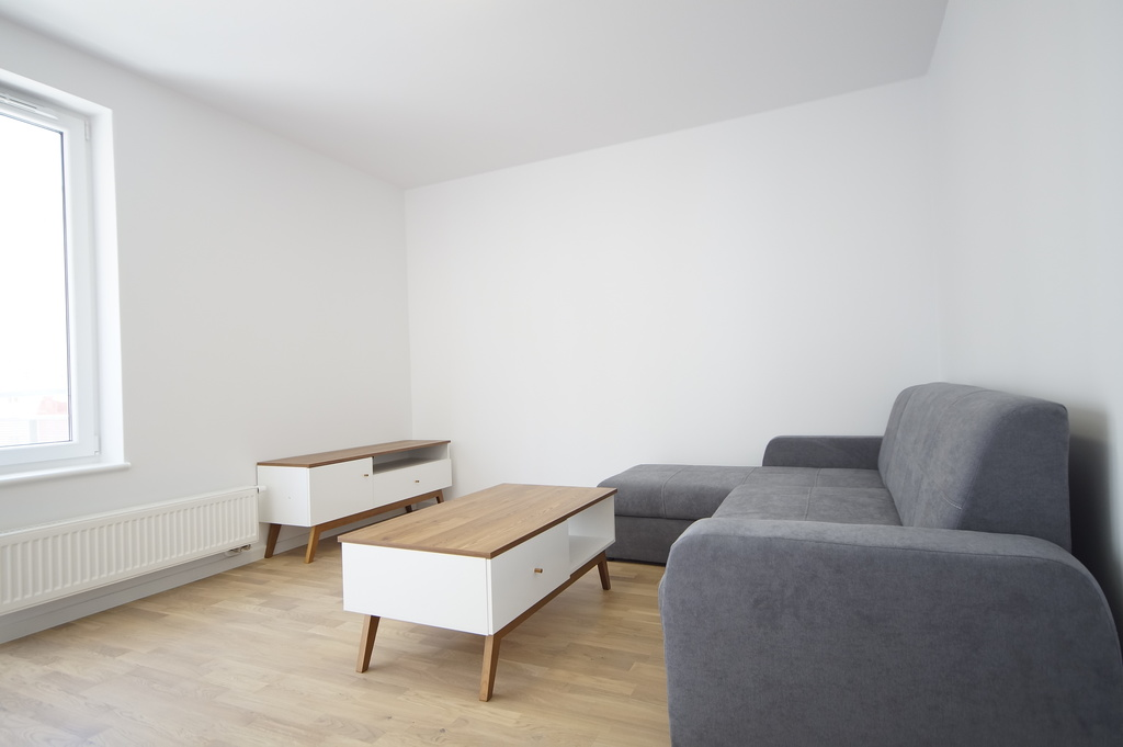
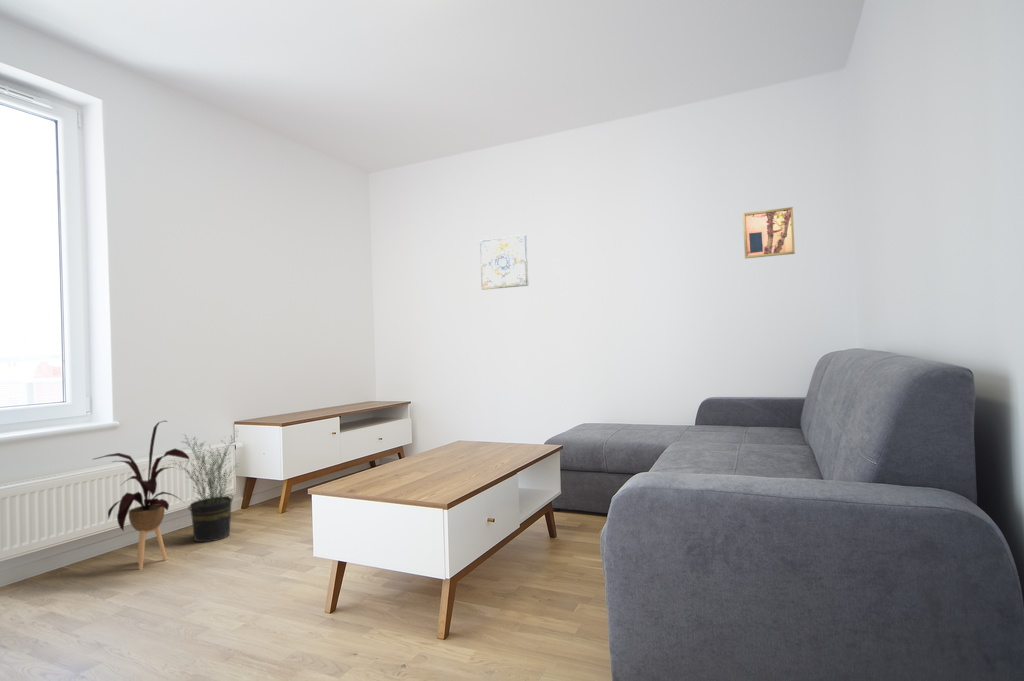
+ potted plant (206, 484)
+ wall art (768, 233)
+ house plant (141, 494)
+ wall art (503, 262)
